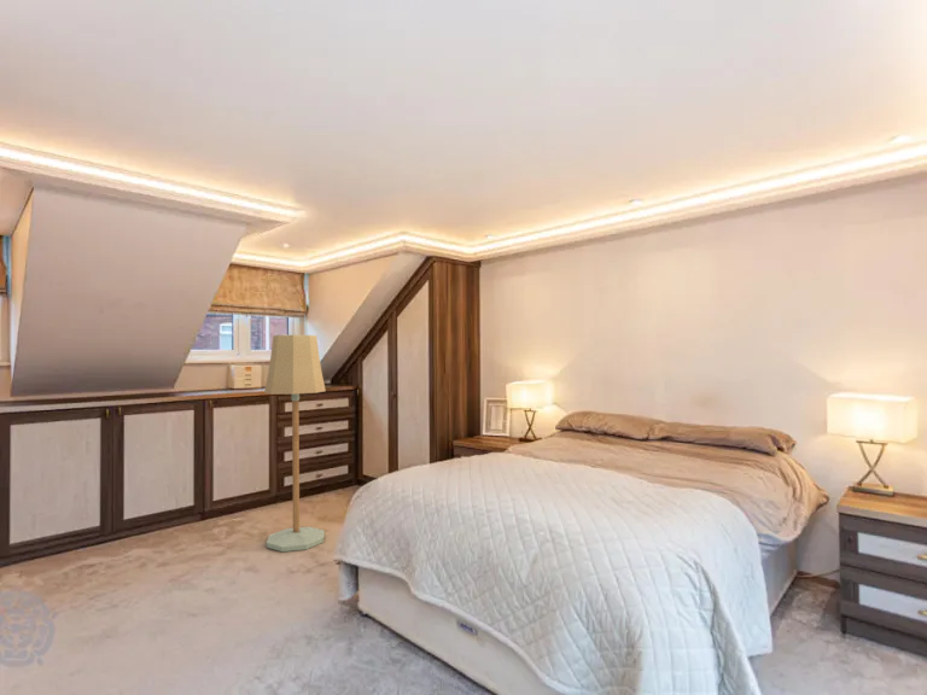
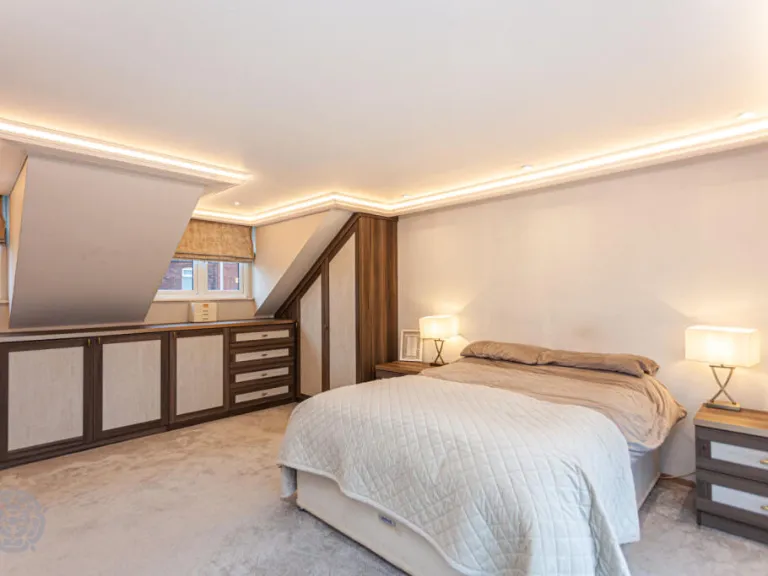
- floor lamp (295, 438)
